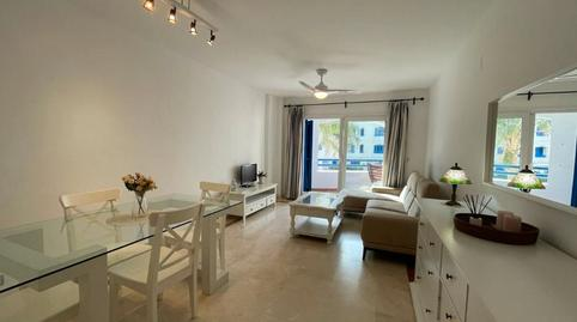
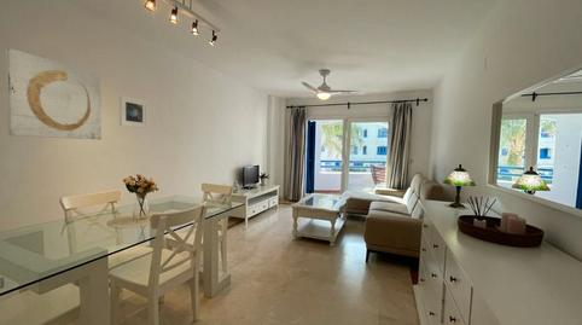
+ wall art (59, 100)
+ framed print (134, 112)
